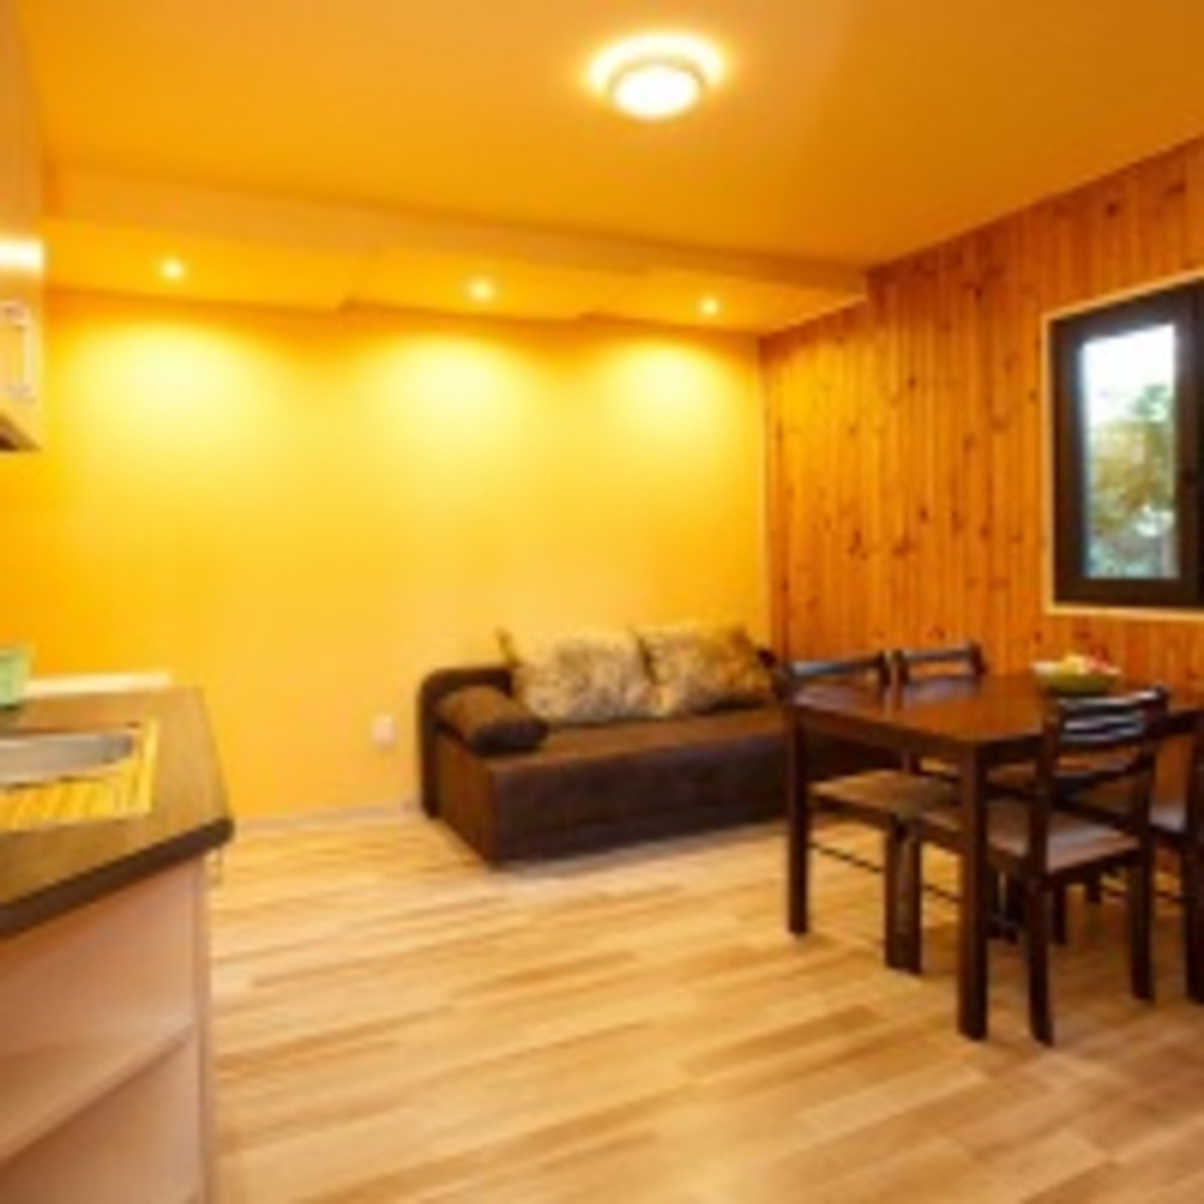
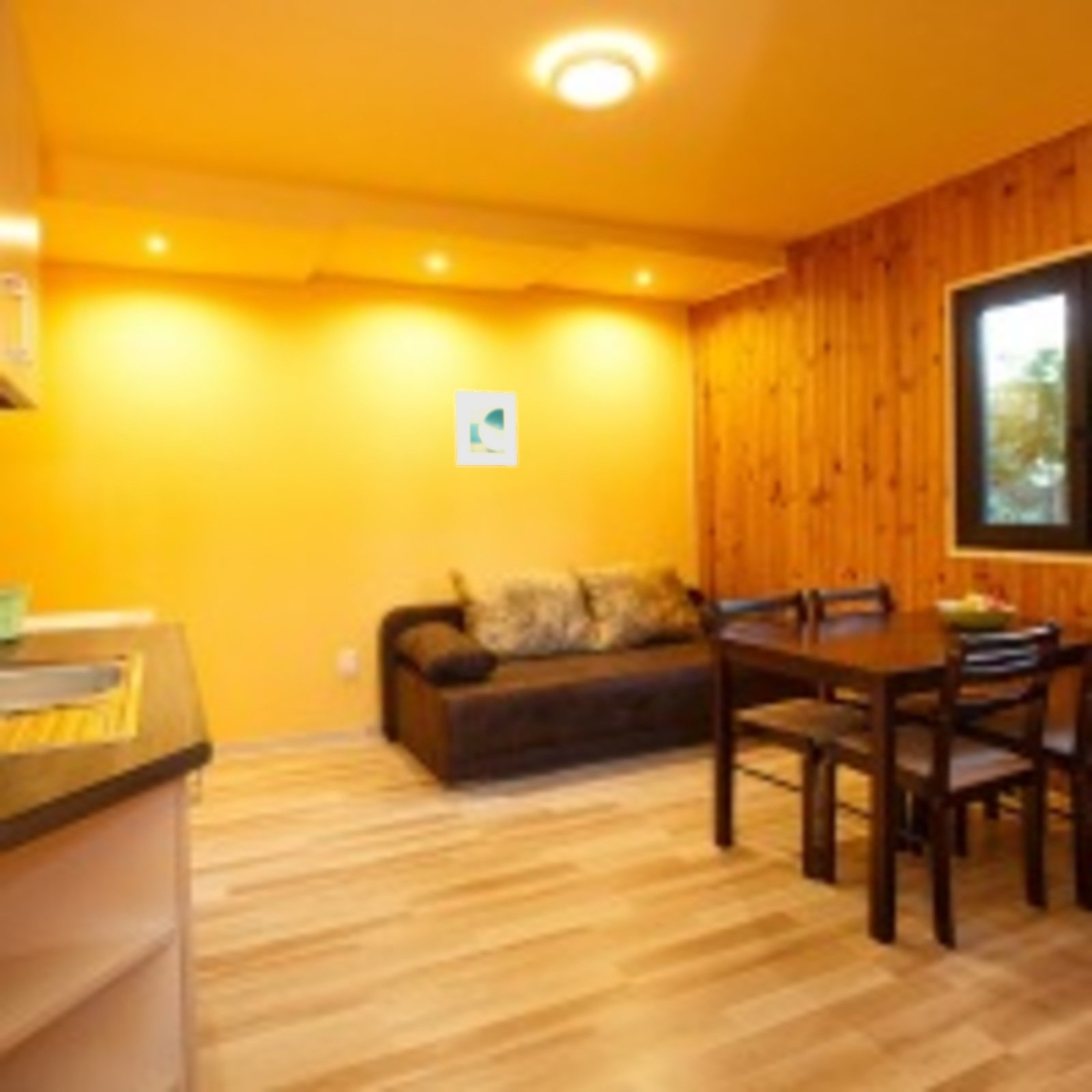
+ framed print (487, 429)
